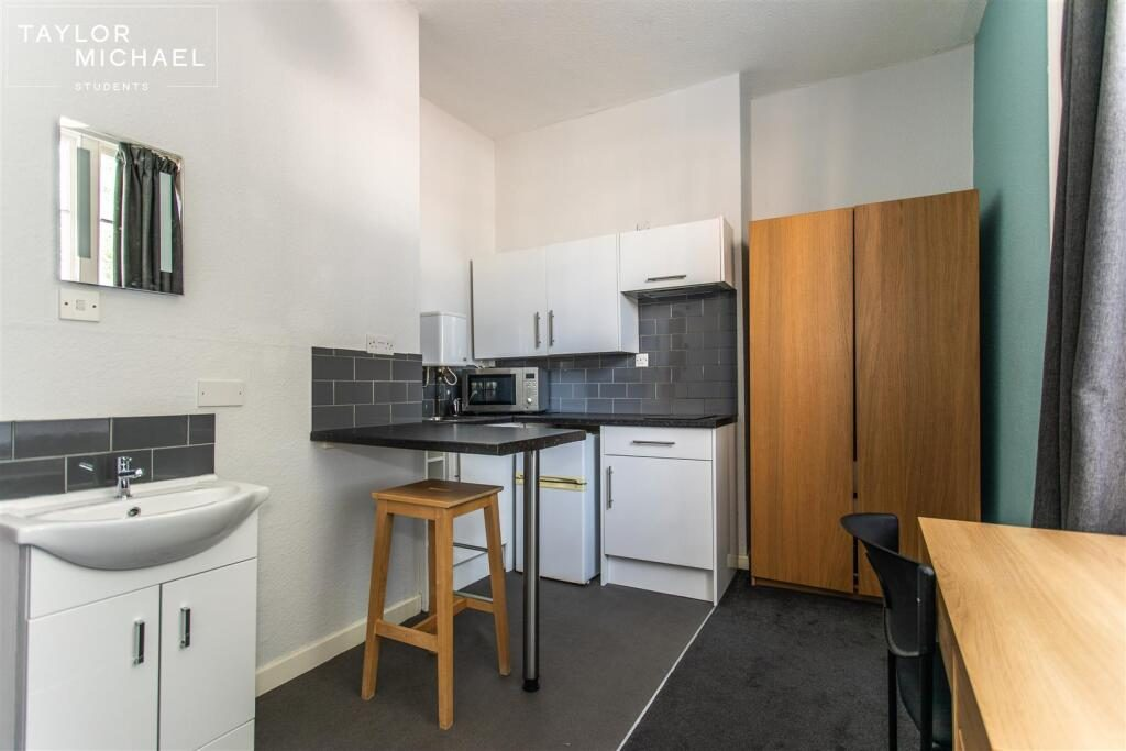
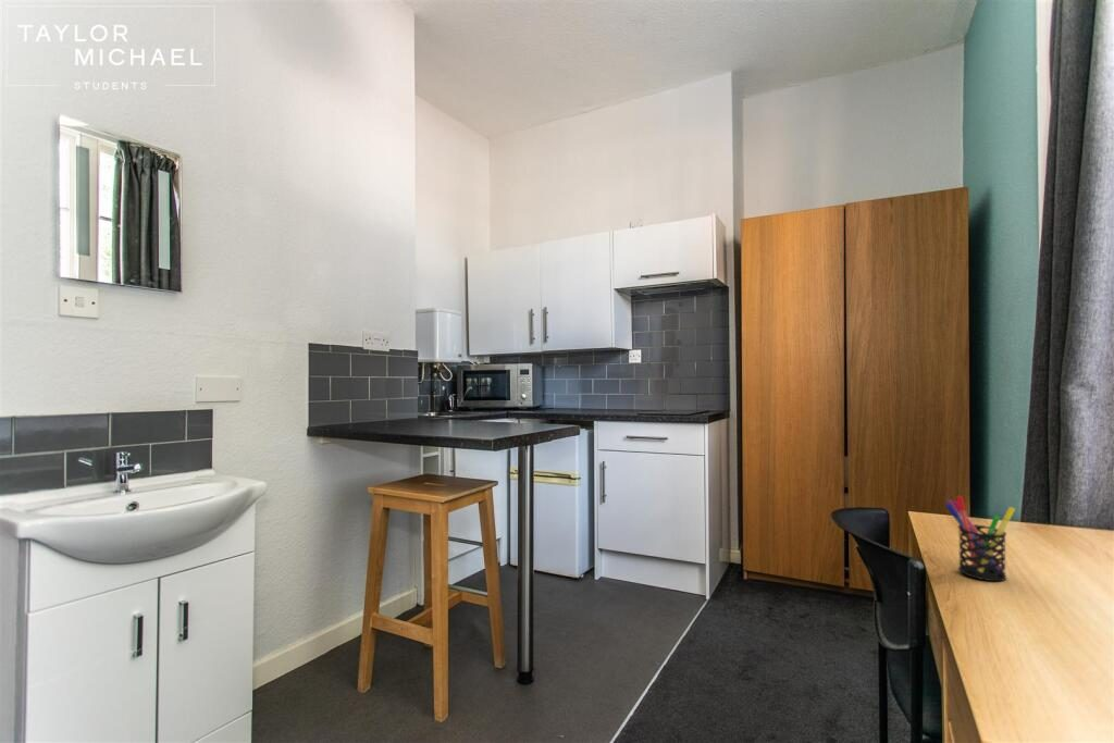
+ pen holder (981, 536)
